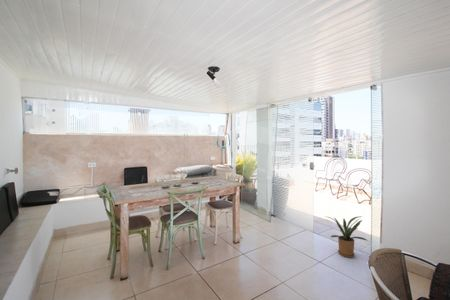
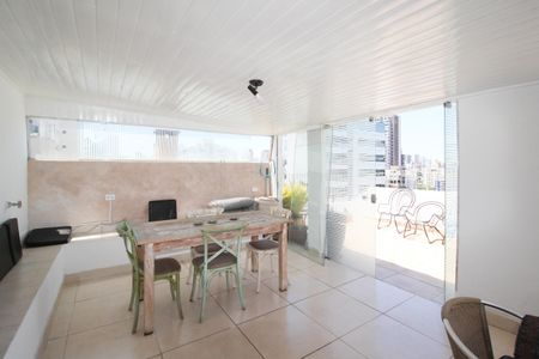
- house plant (346, 233)
